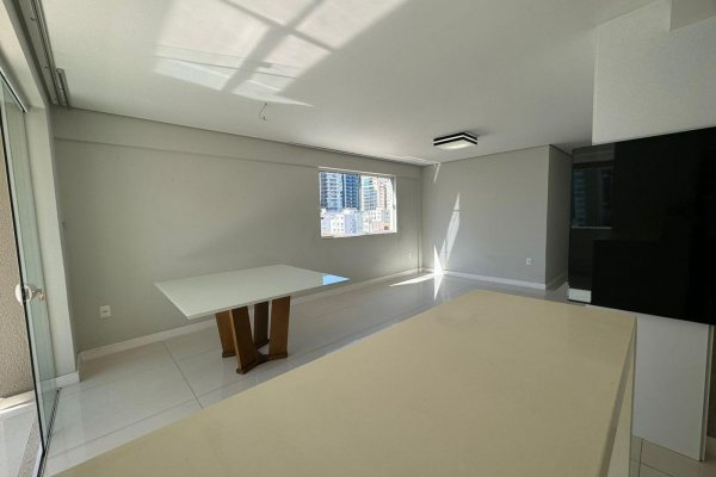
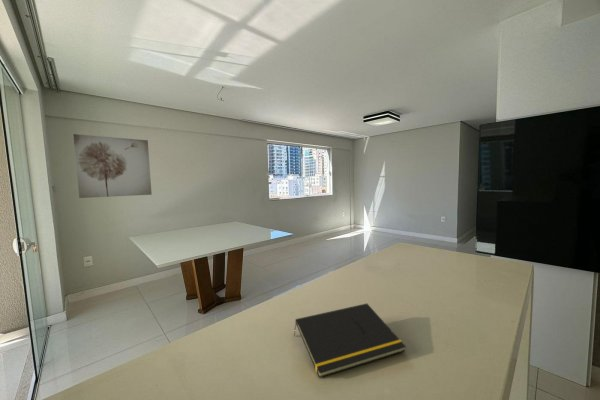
+ wall art (115, 167)
+ notepad (347, 334)
